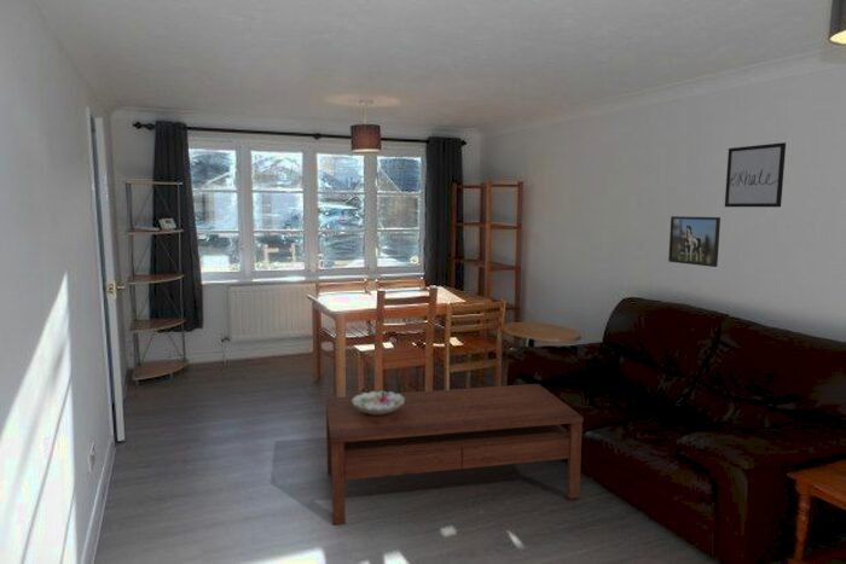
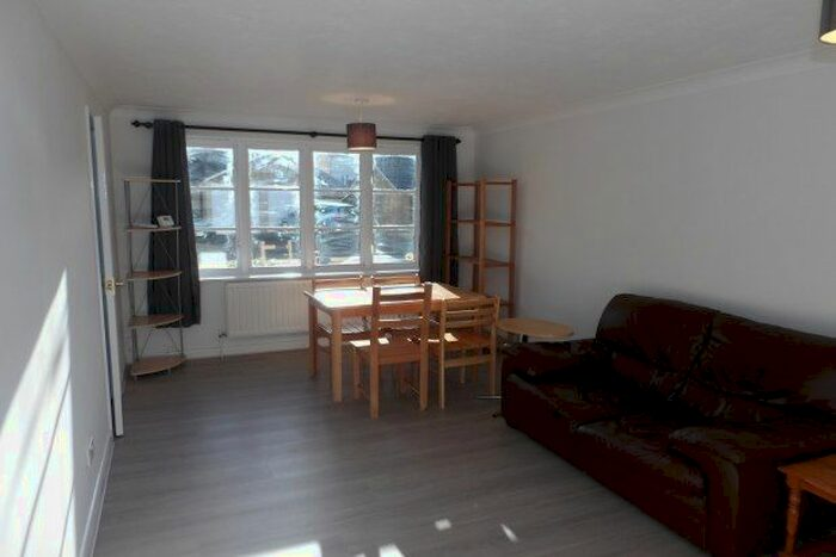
- wall art (753, 176)
- coffee table (447, 446)
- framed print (693, 240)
- decorative bowl (378, 403)
